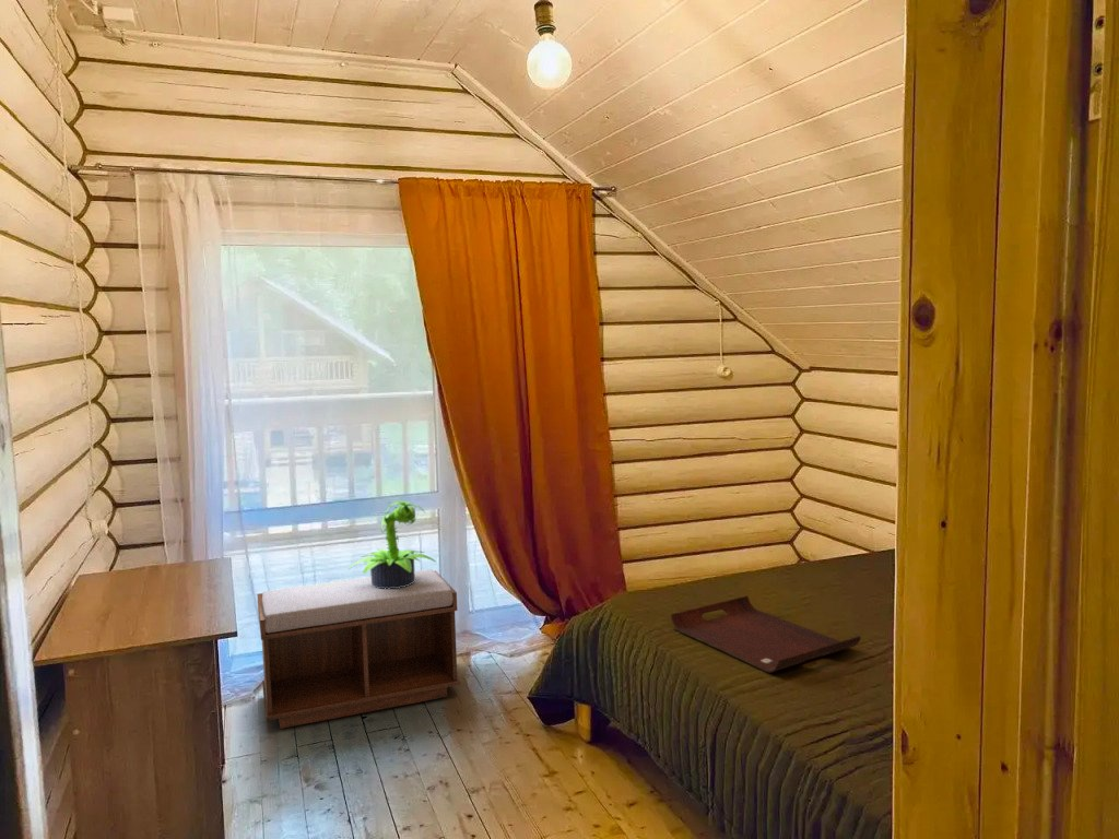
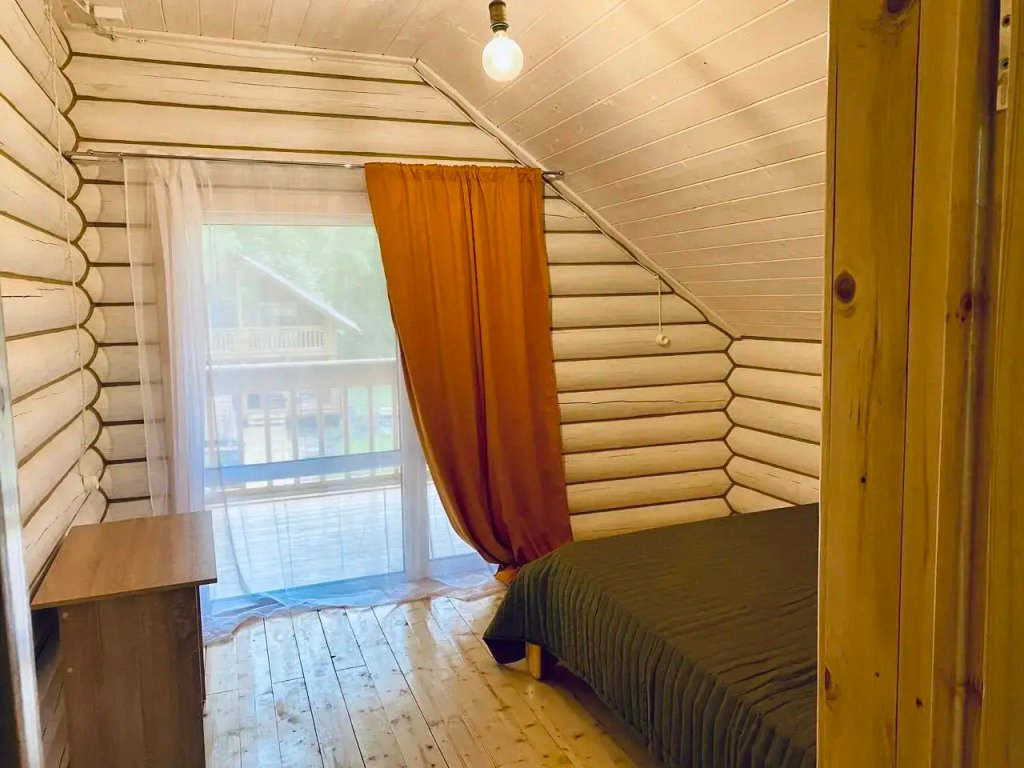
- serving tray (761, 631)
- potted plant (391, 542)
- bench (358, 642)
